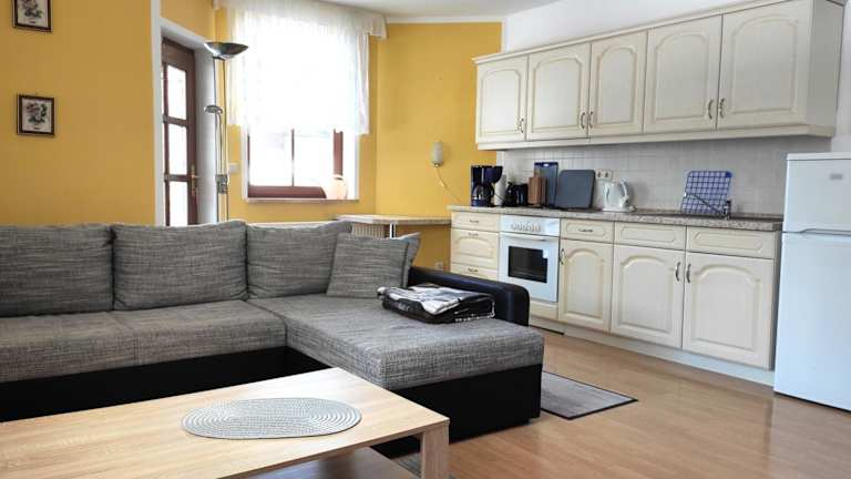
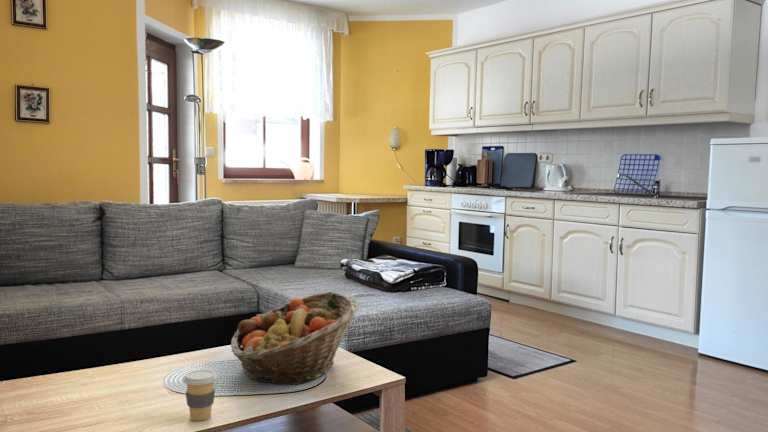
+ coffee cup (200, 395)
+ fruit basket (294, 333)
